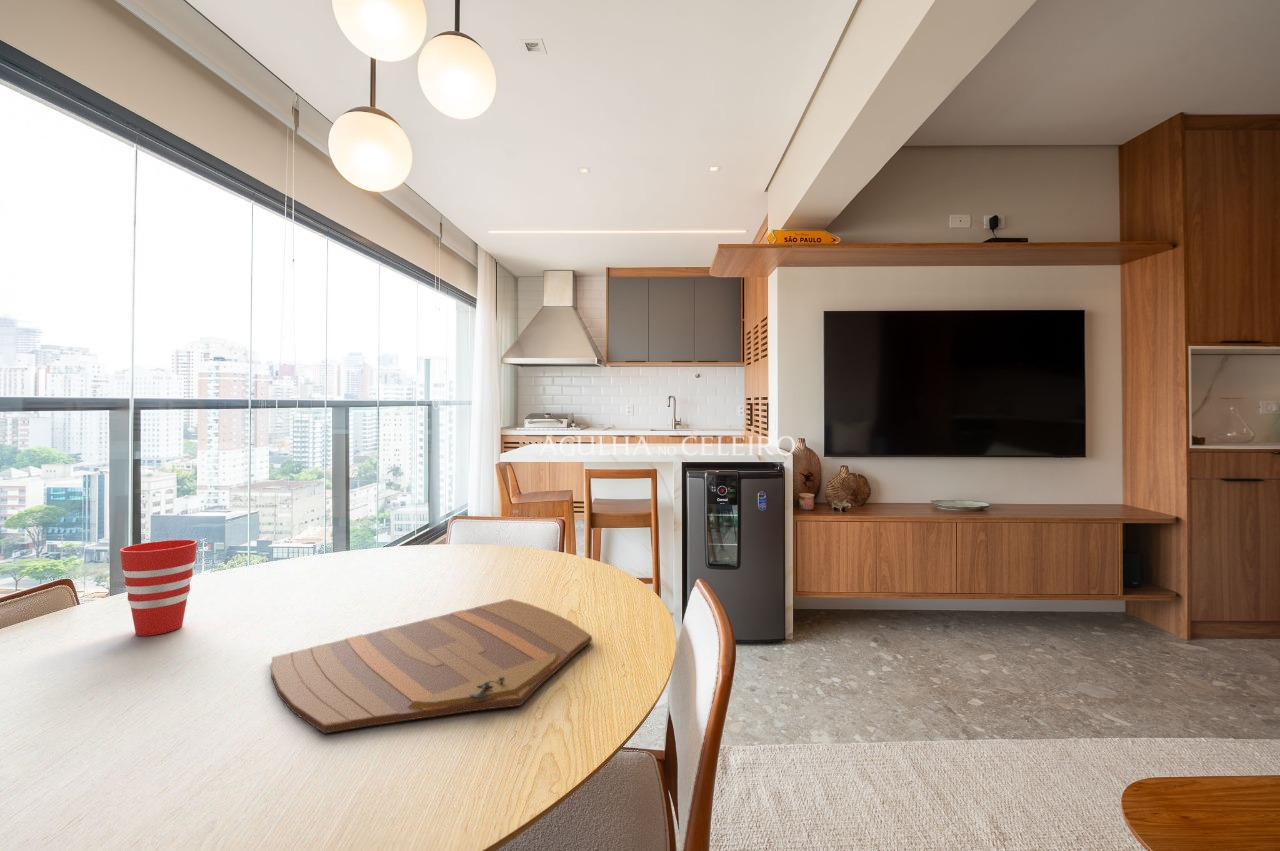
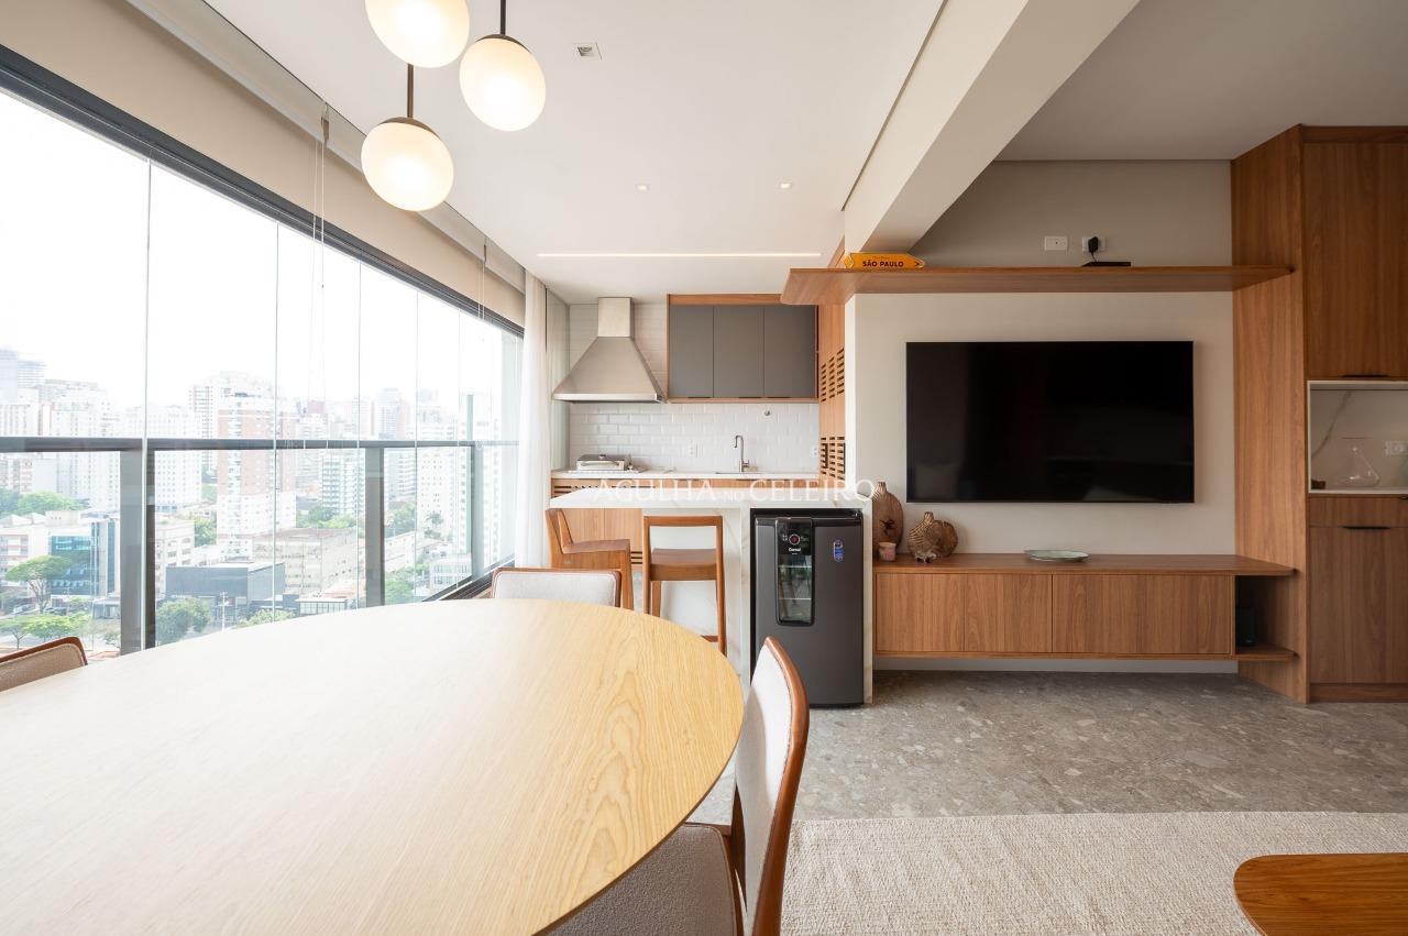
- cutting board (455, 653)
- cup (159, 587)
